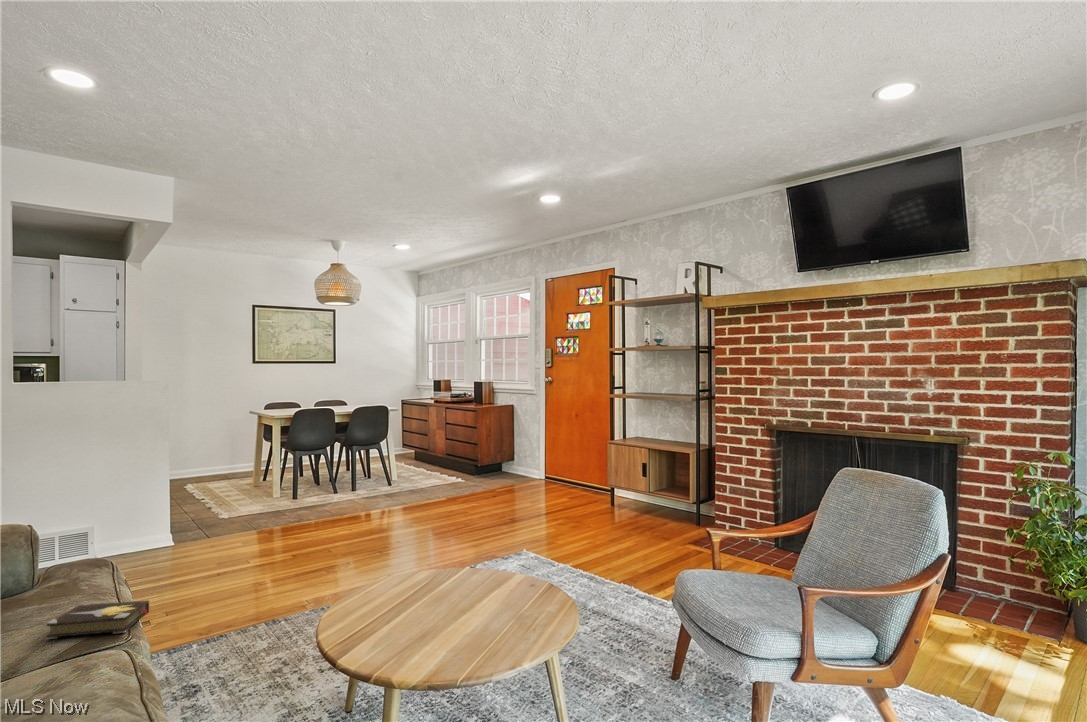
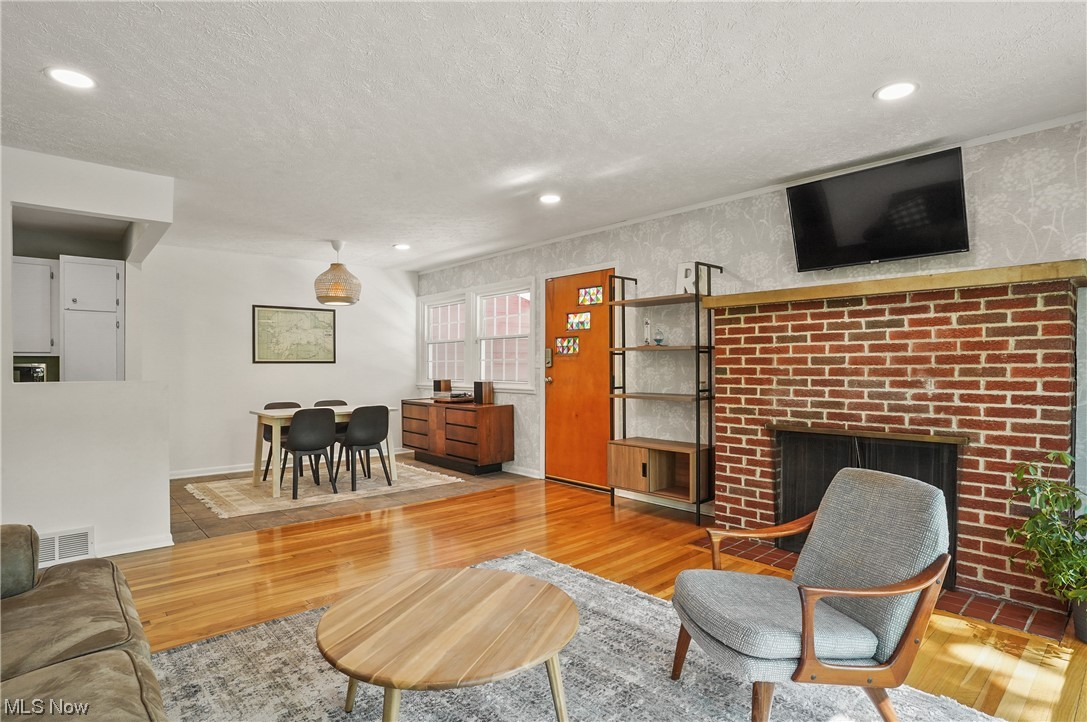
- hardback book (100, 616)
